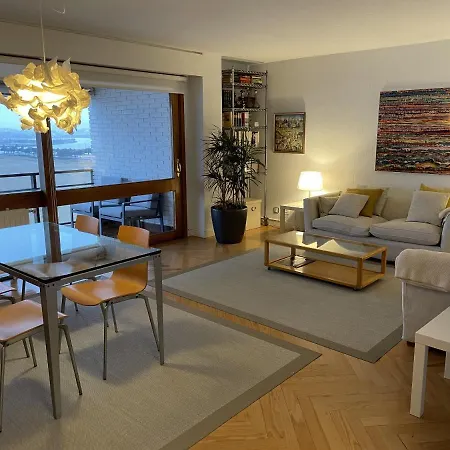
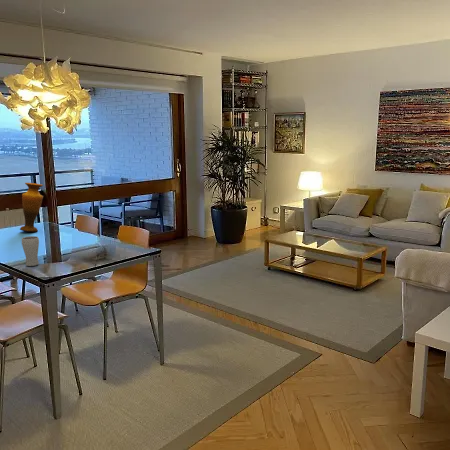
+ vase (31, 207)
+ drinking glass (31, 251)
